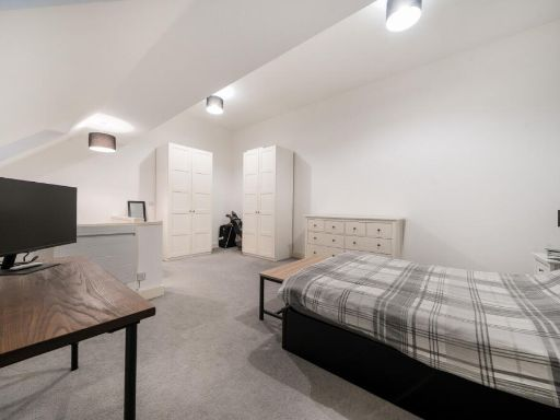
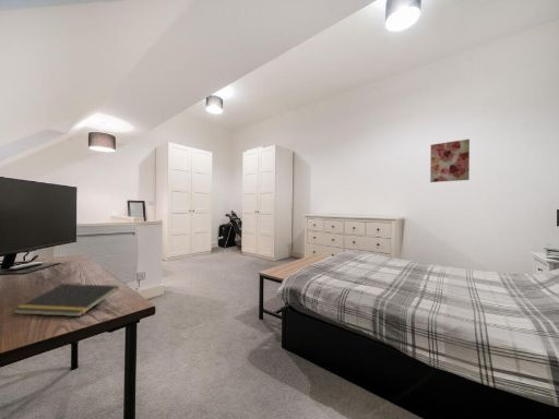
+ notepad (70, 298)
+ wall art (449, 161)
